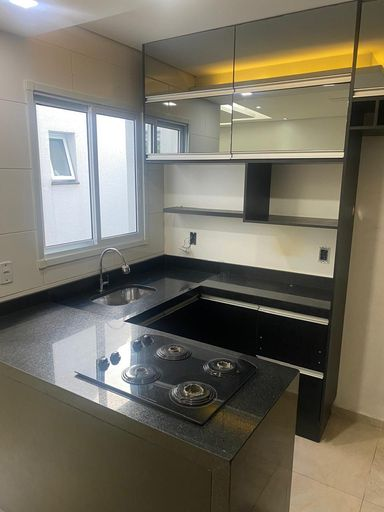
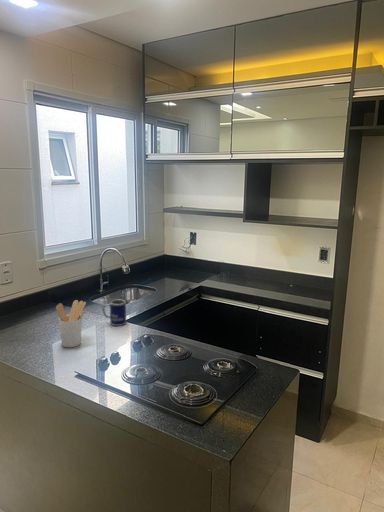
+ utensil holder (73, 322)
+ mug (114, 312)
